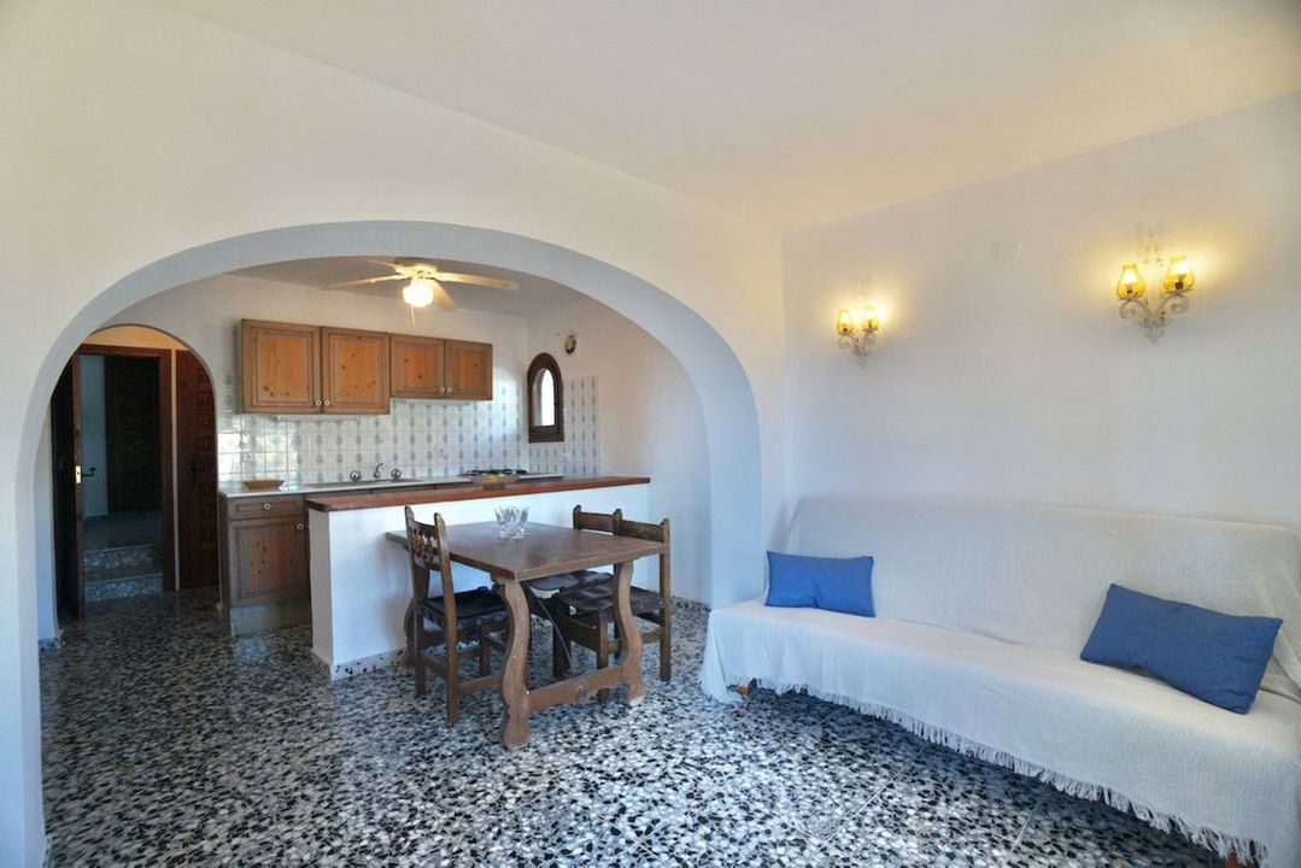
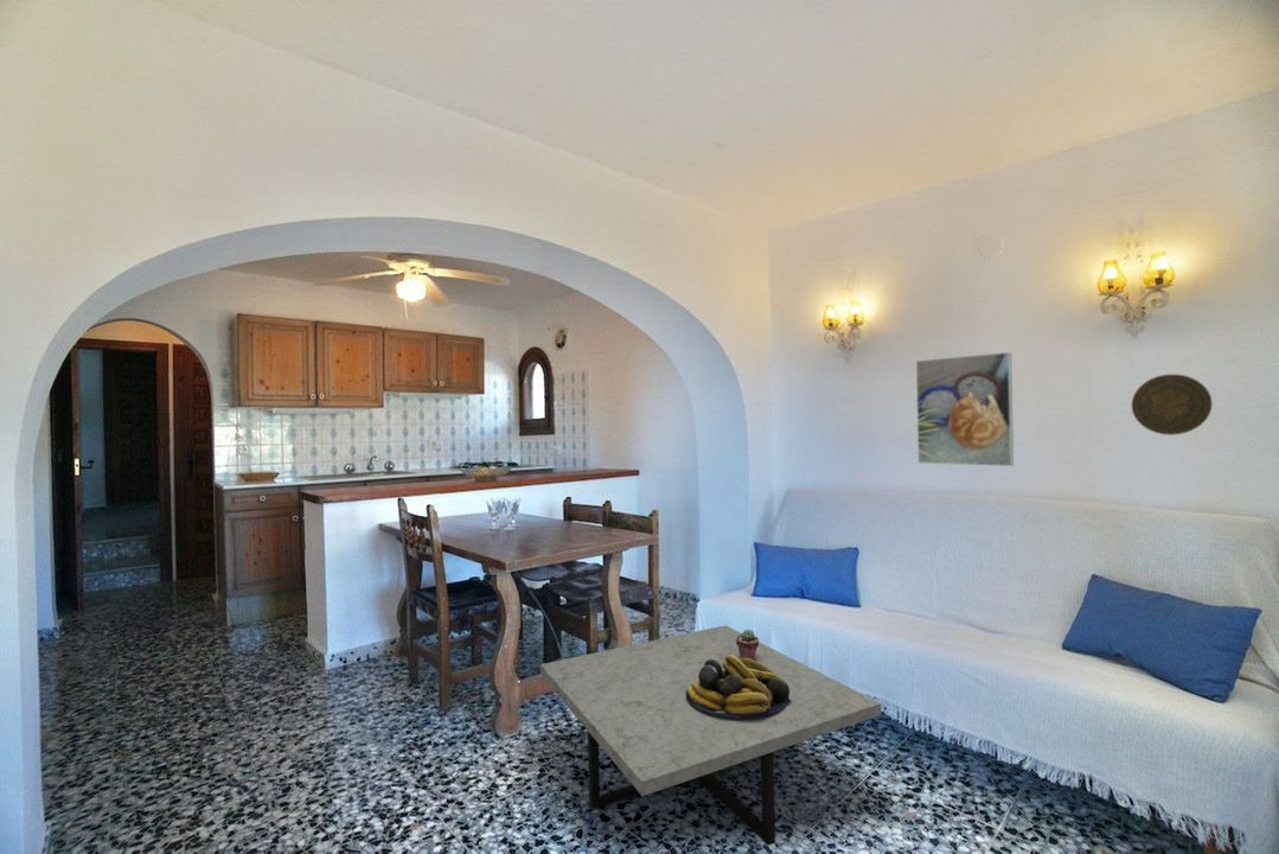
+ fruit bowl (735, 677)
+ coffee table (696, 727)
+ decorative plate (1170, 404)
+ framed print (961, 410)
+ potted succulent (747, 643)
